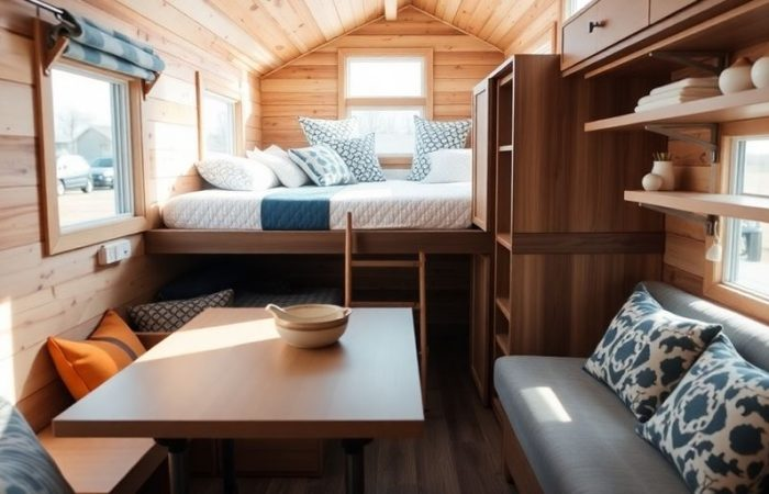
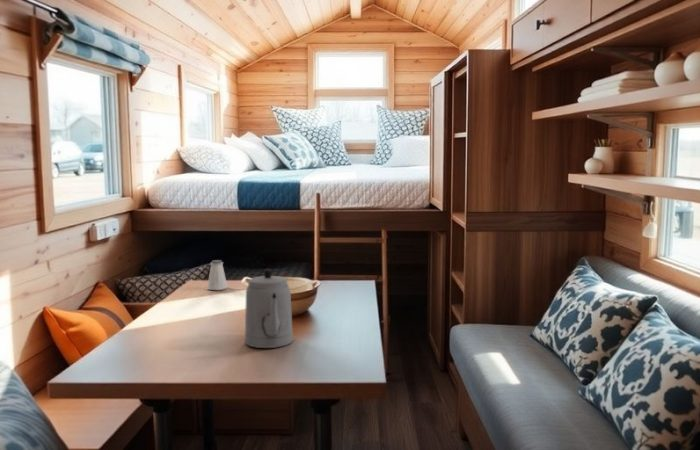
+ teapot (268, 306)
+ saltshaker (217, 274)
